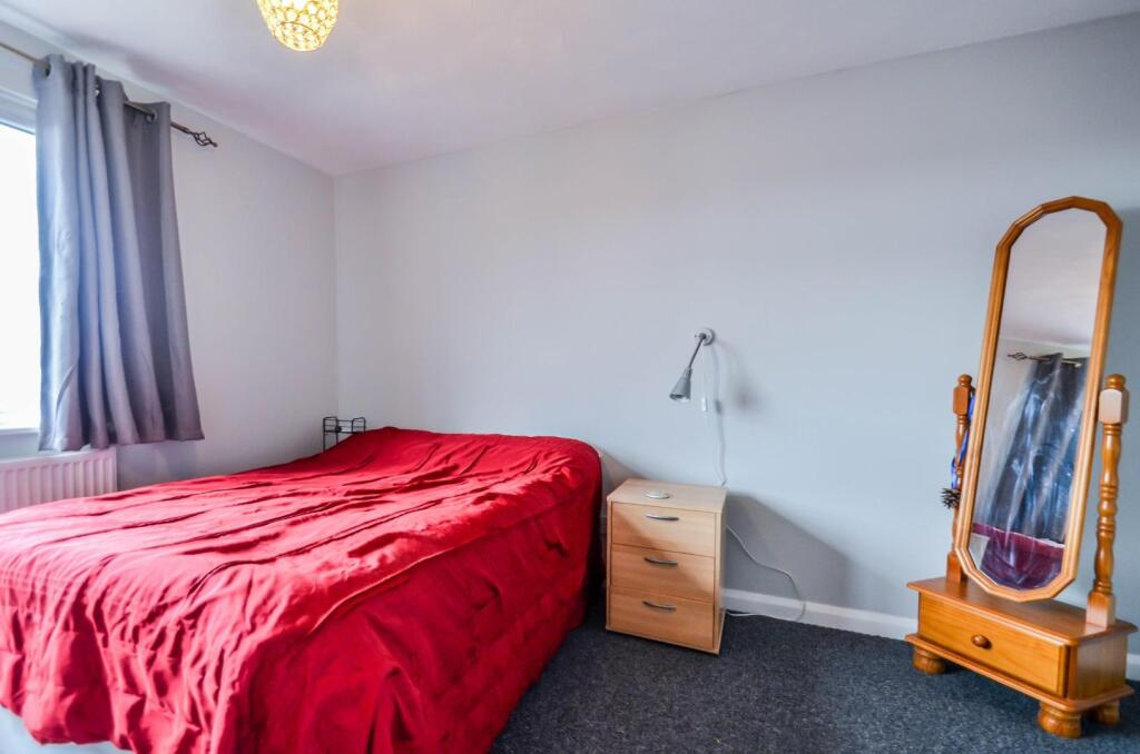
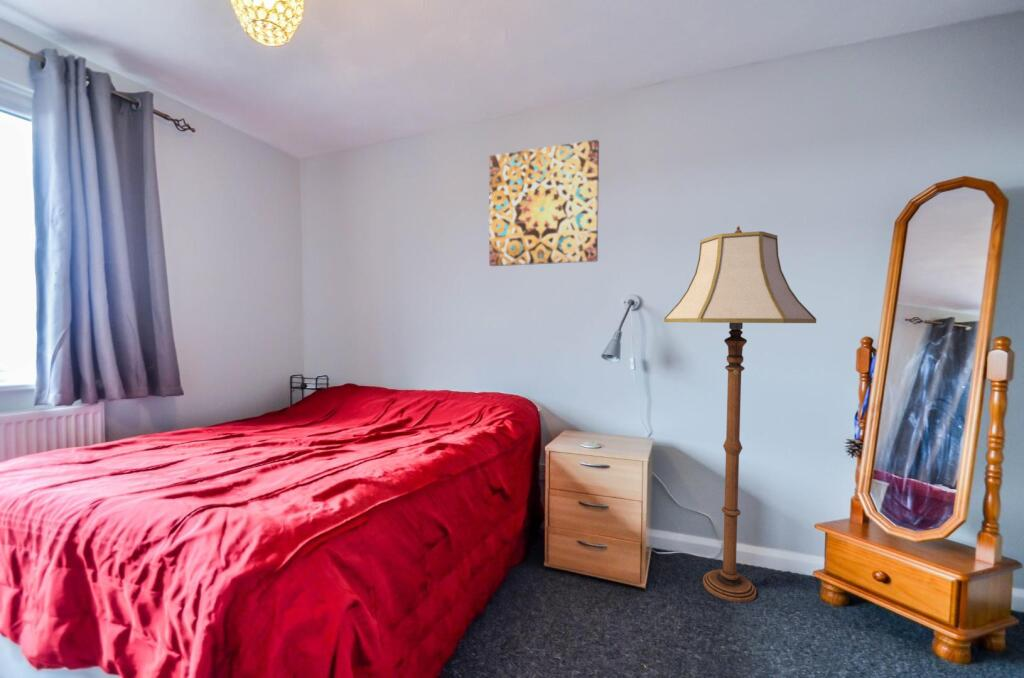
+ wall art (541, 206)
+ floor lamp (733, 409)
